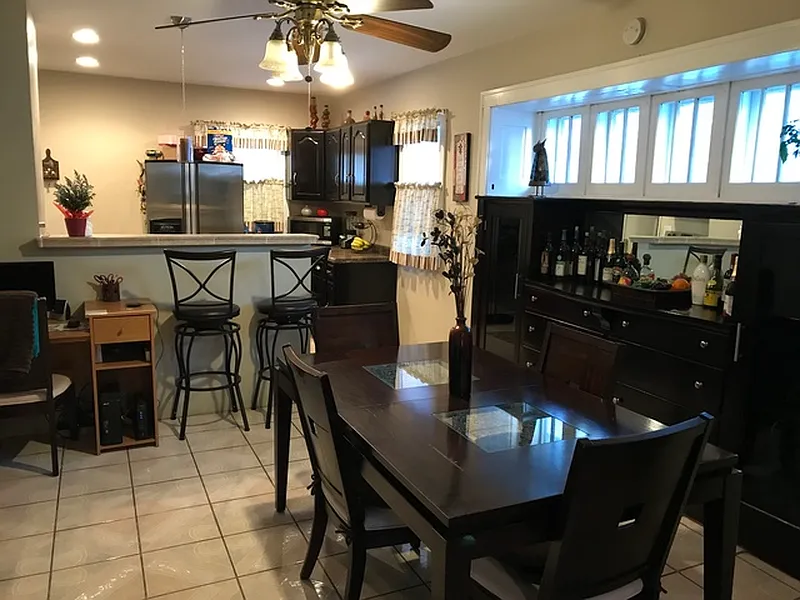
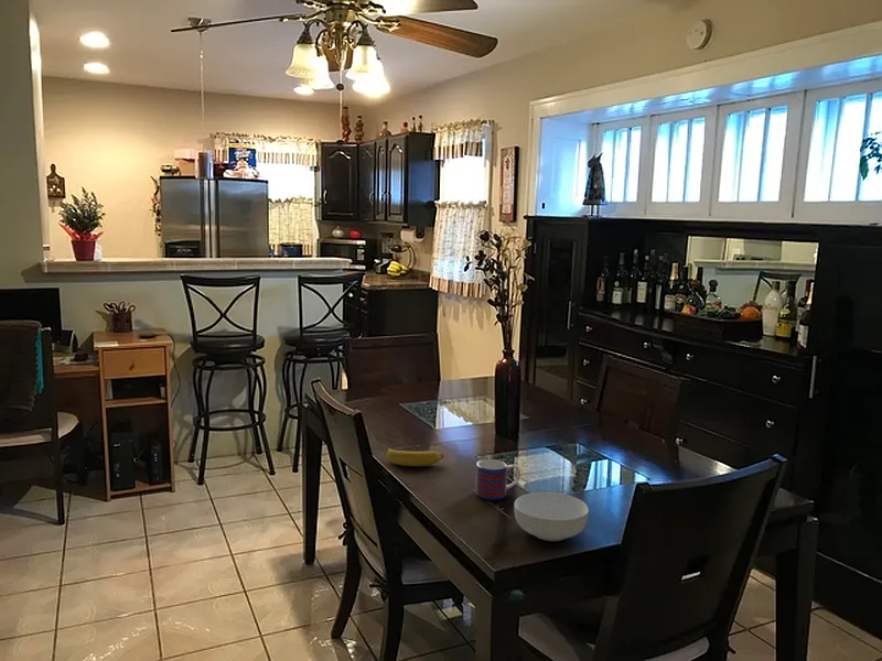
+ banana (413, 455)
+ mug (498, 478)
+ cereal bowl (550, 519)
